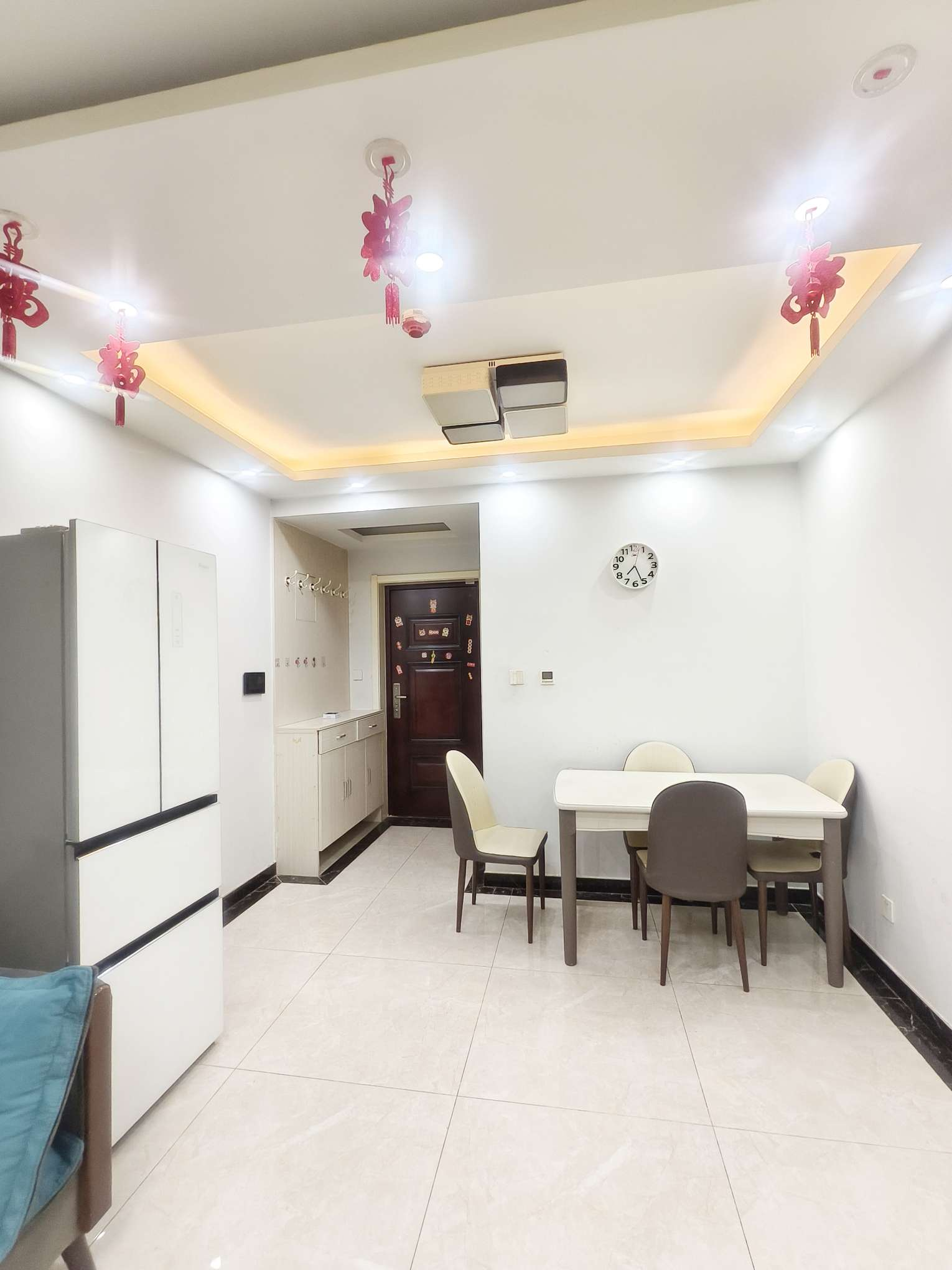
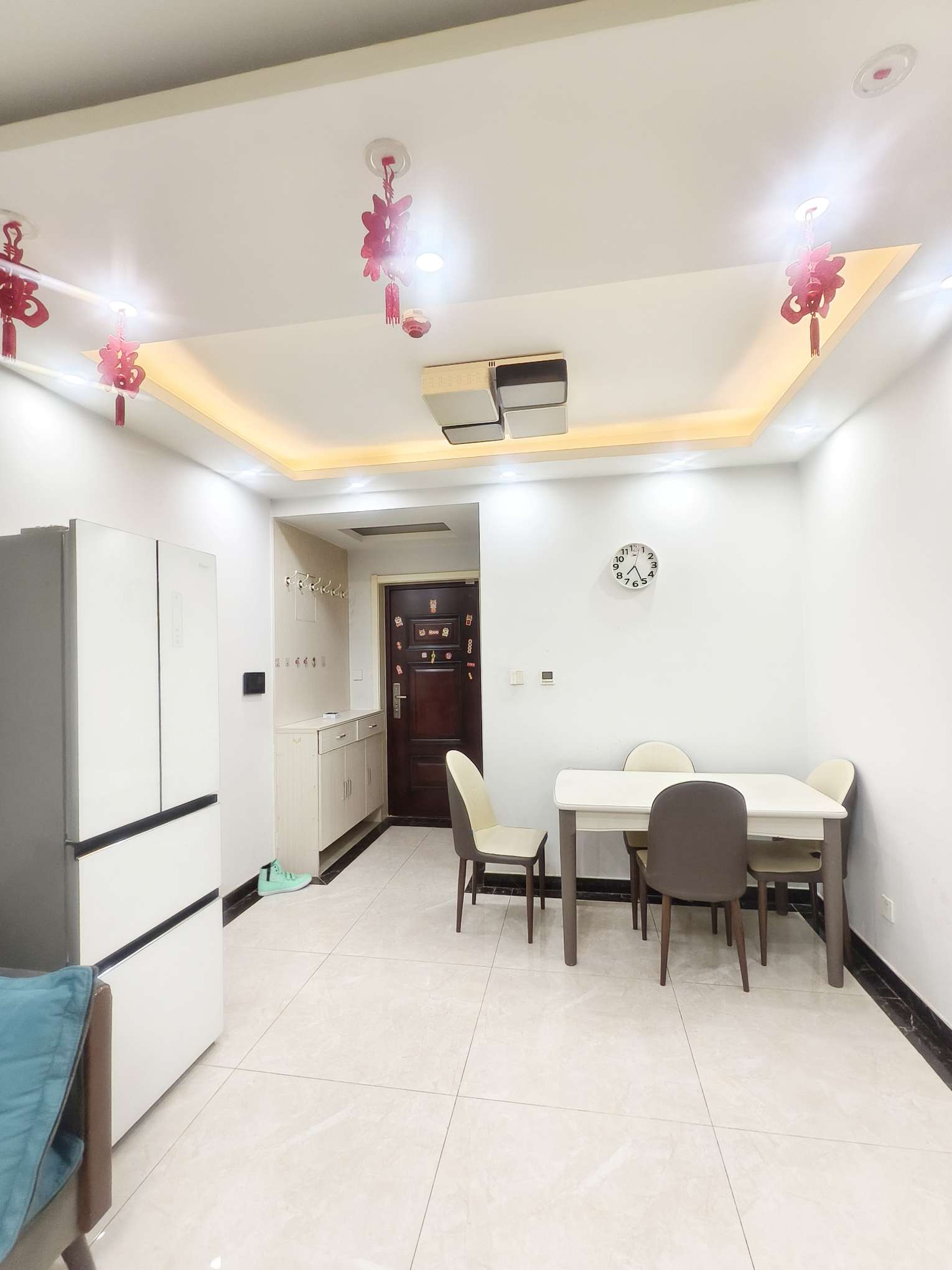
+ sneaker (285, 873)
